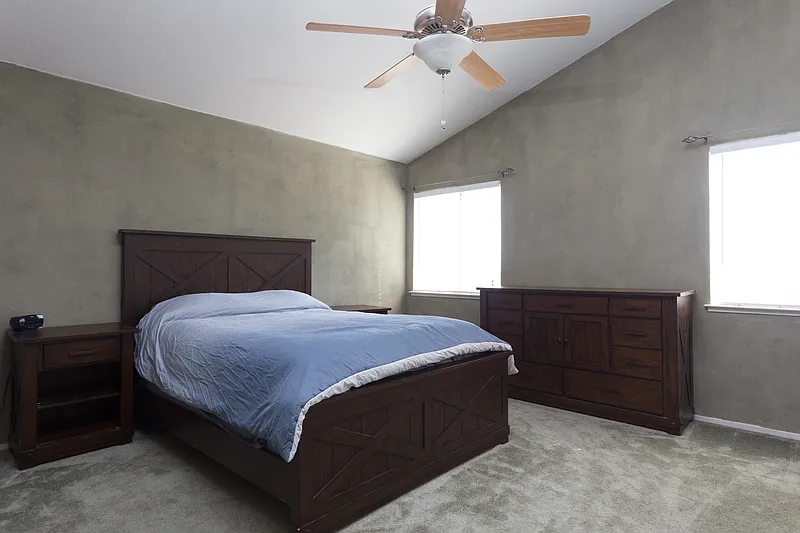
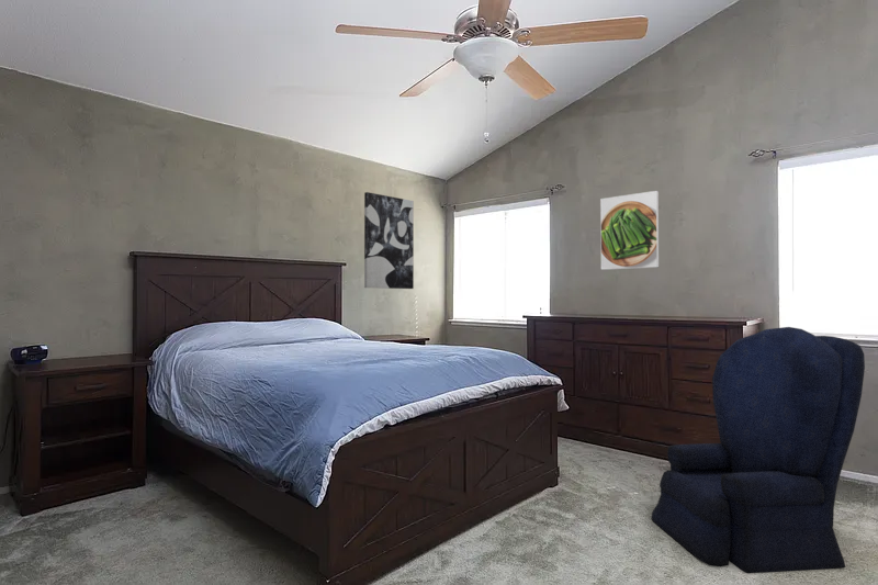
+ wall art (390, 243)
+ armchair (740, 430)
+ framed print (628, 232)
